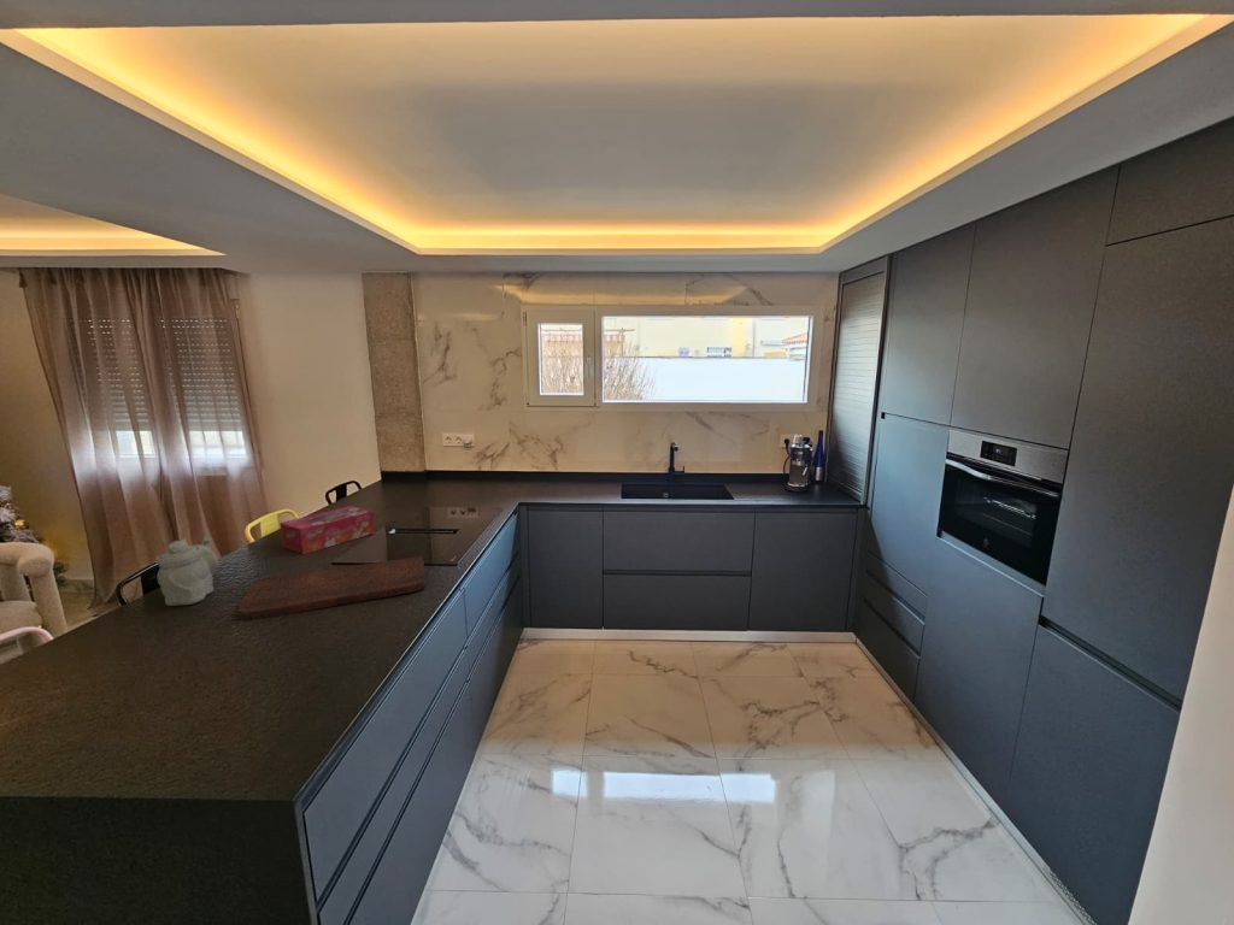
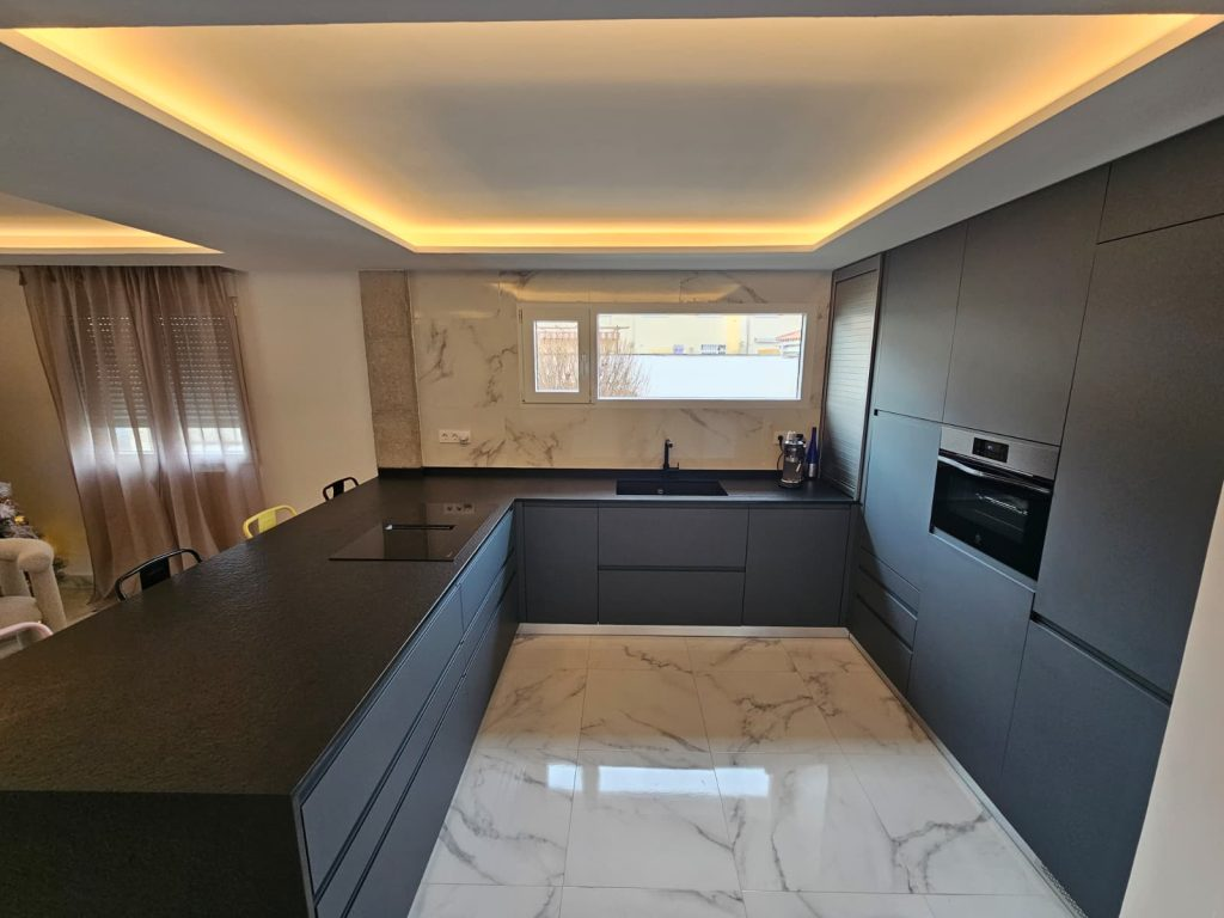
- cutting board (341, 584)
- tissue box (329, 528)
- teapot (190, 565)
